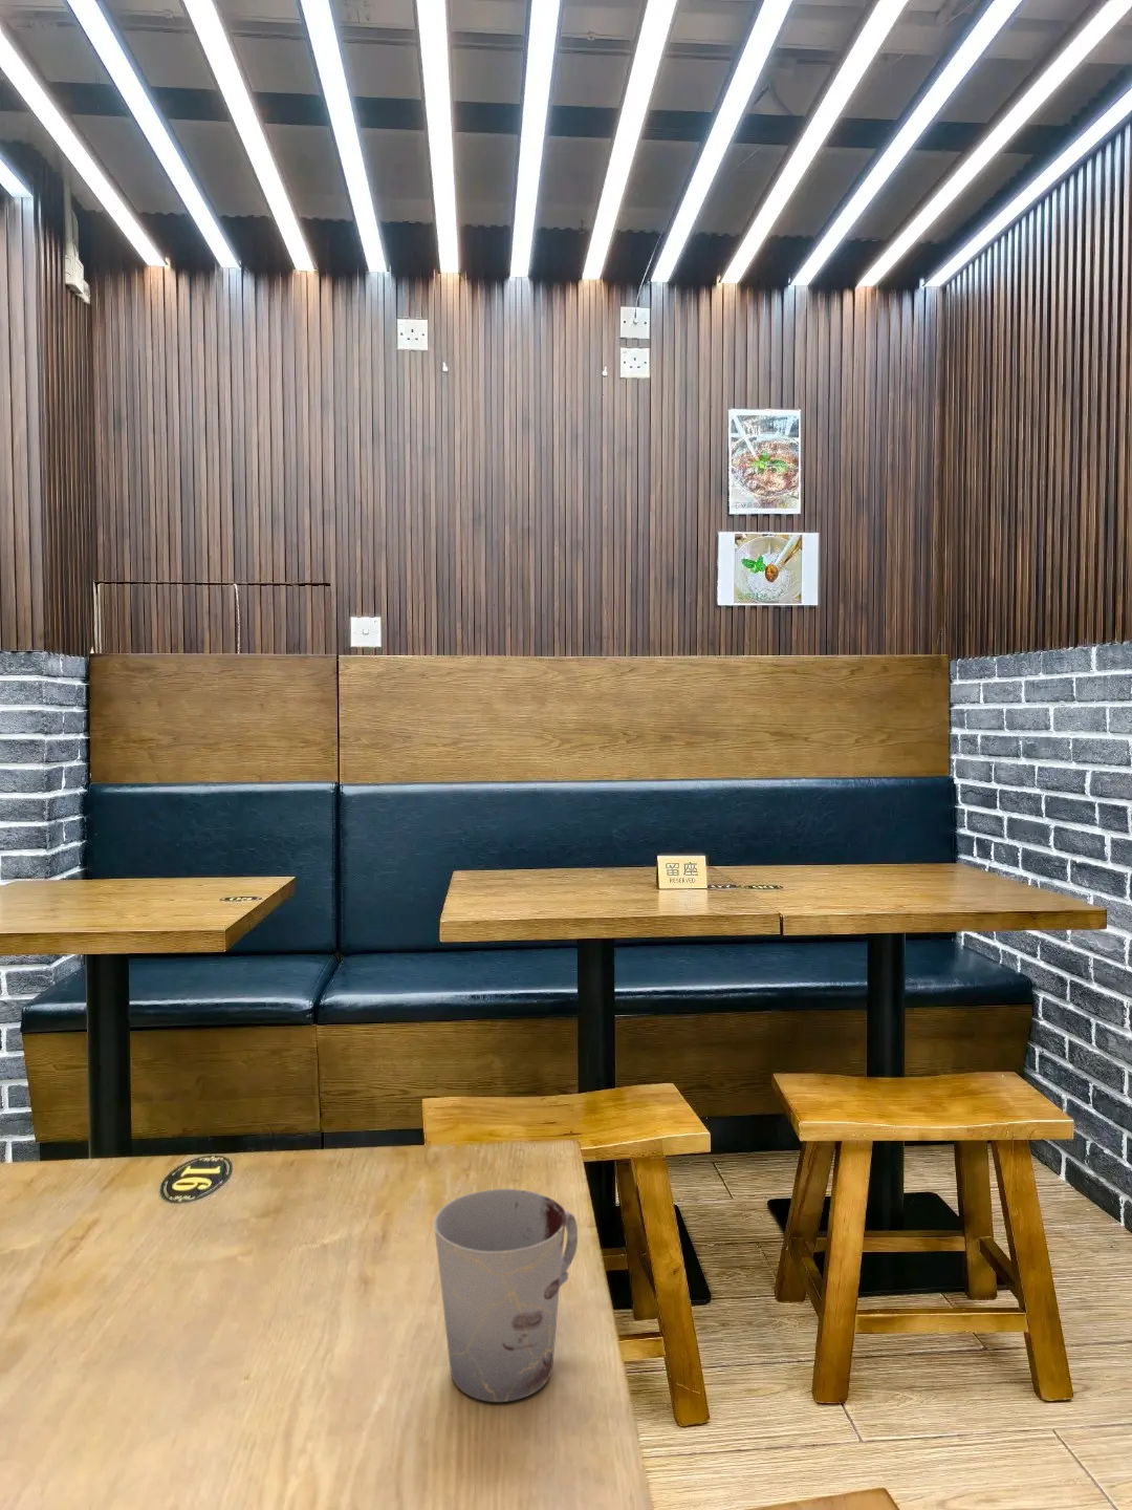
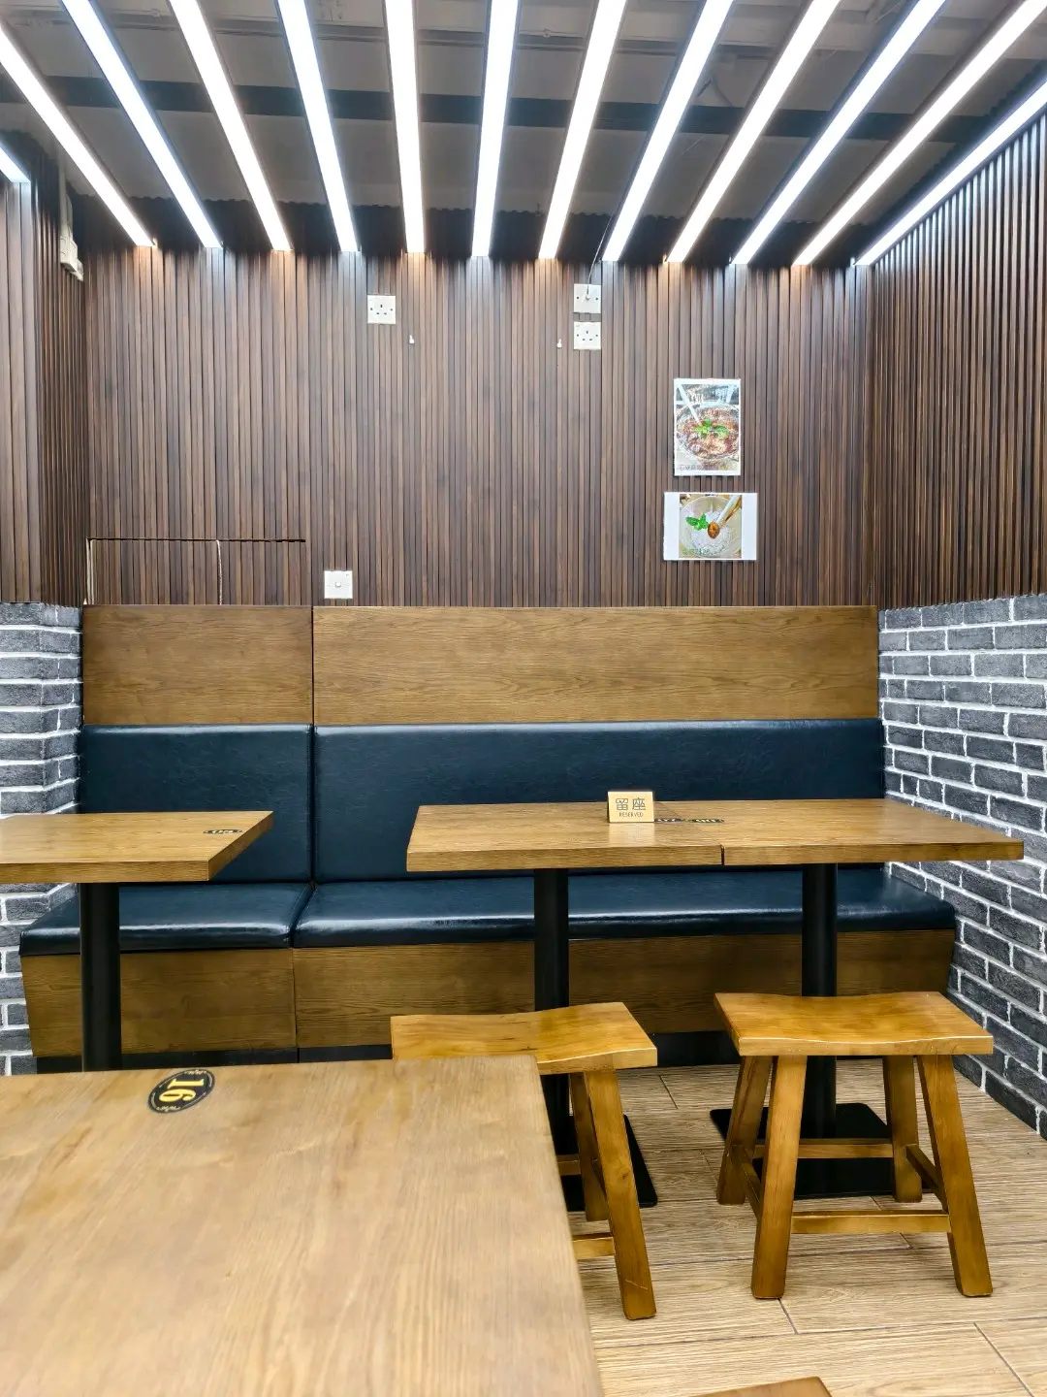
- cup (517, 1284)
